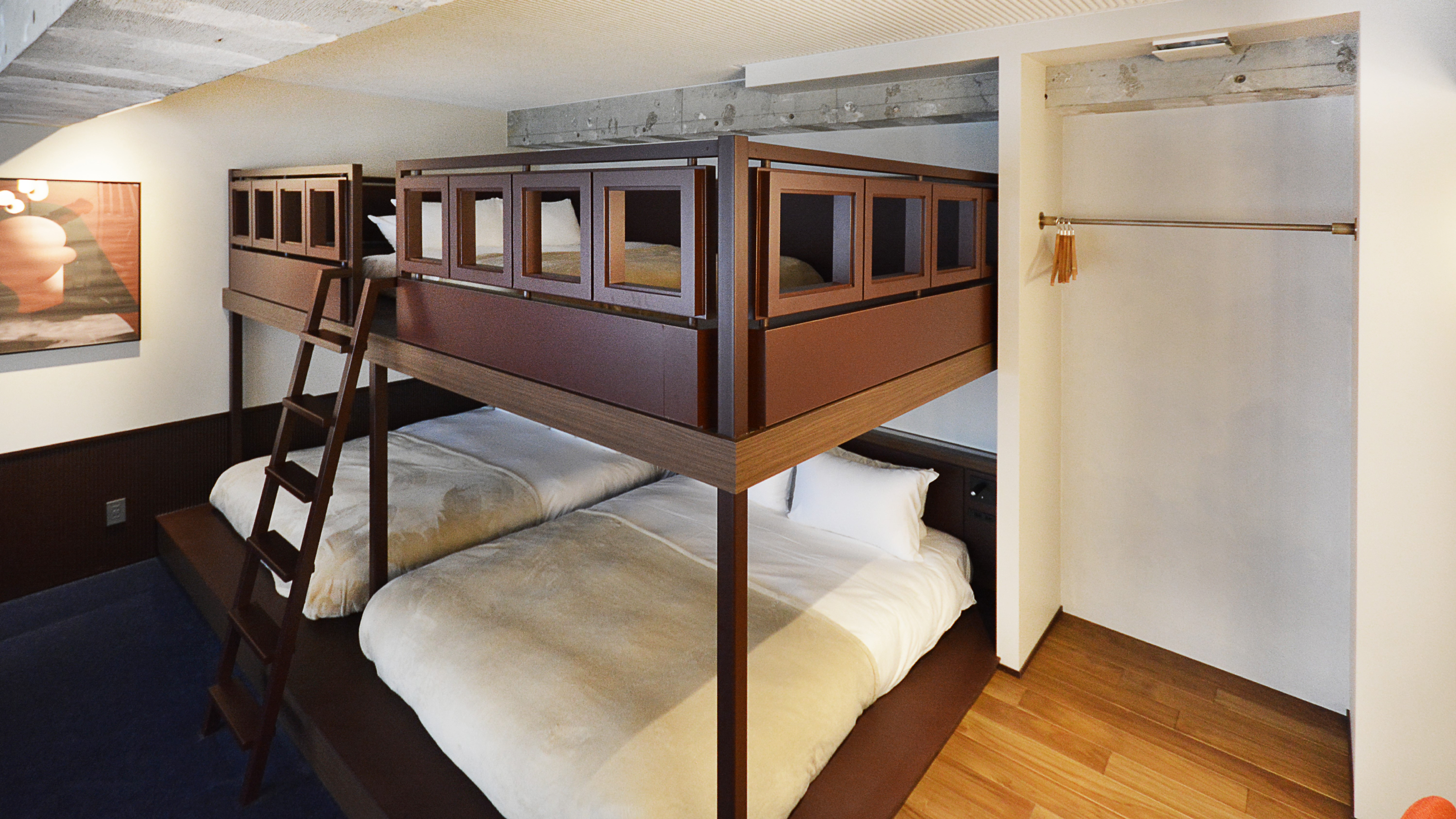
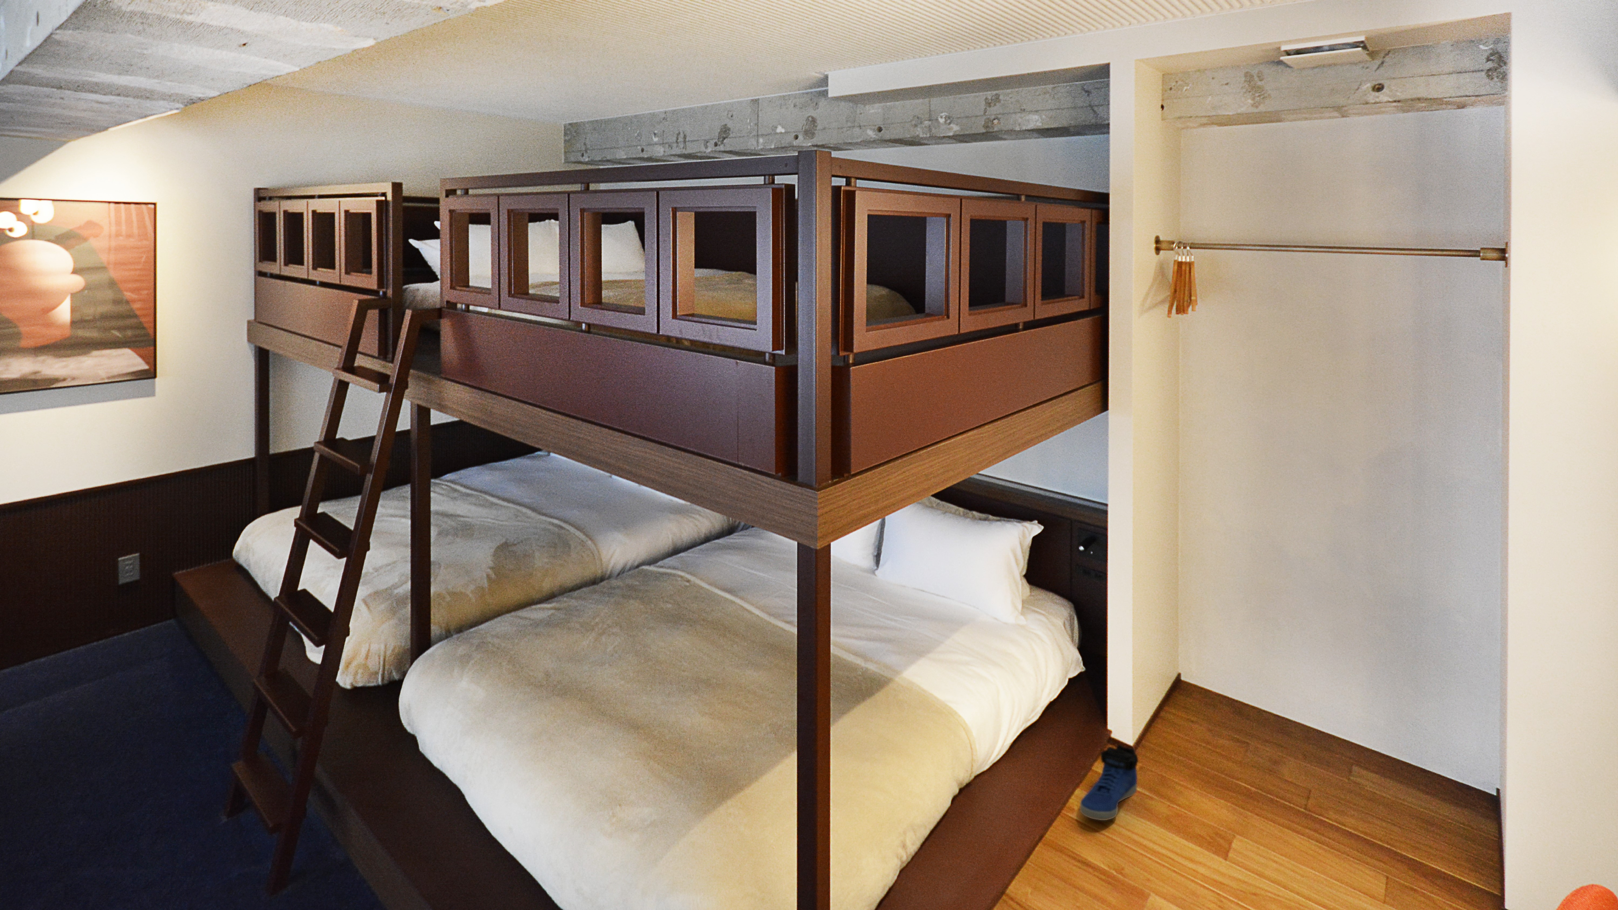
+ sneaker (1110, 778)
